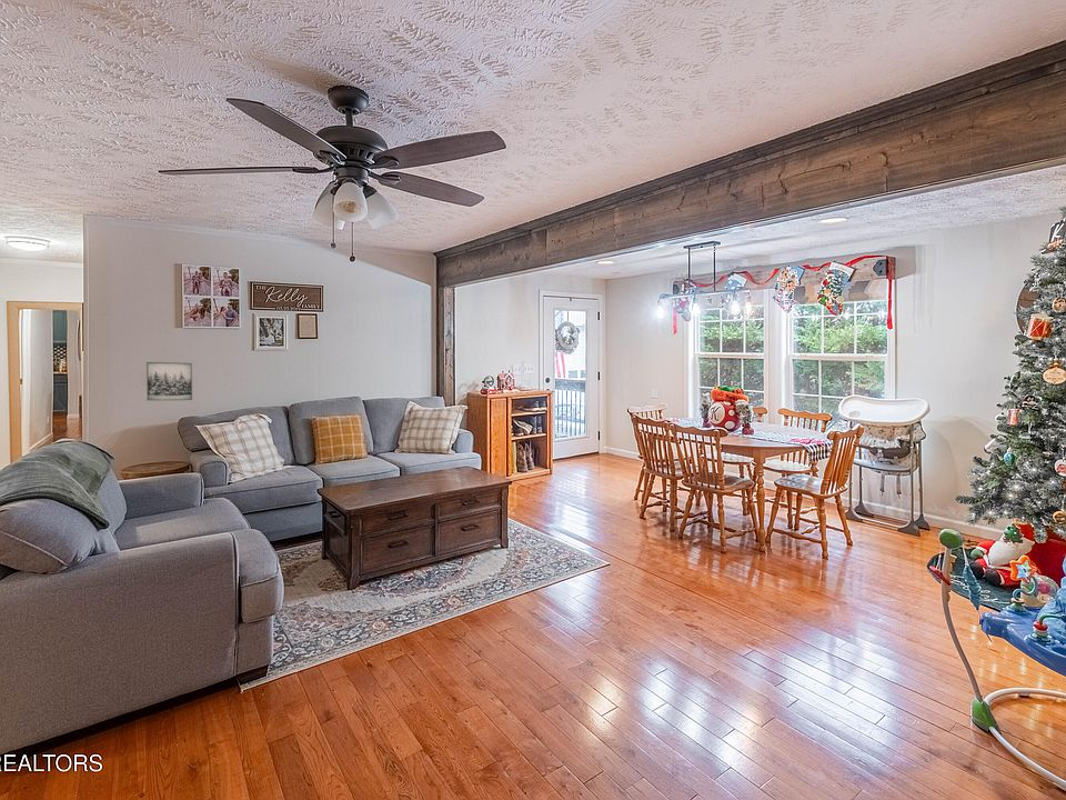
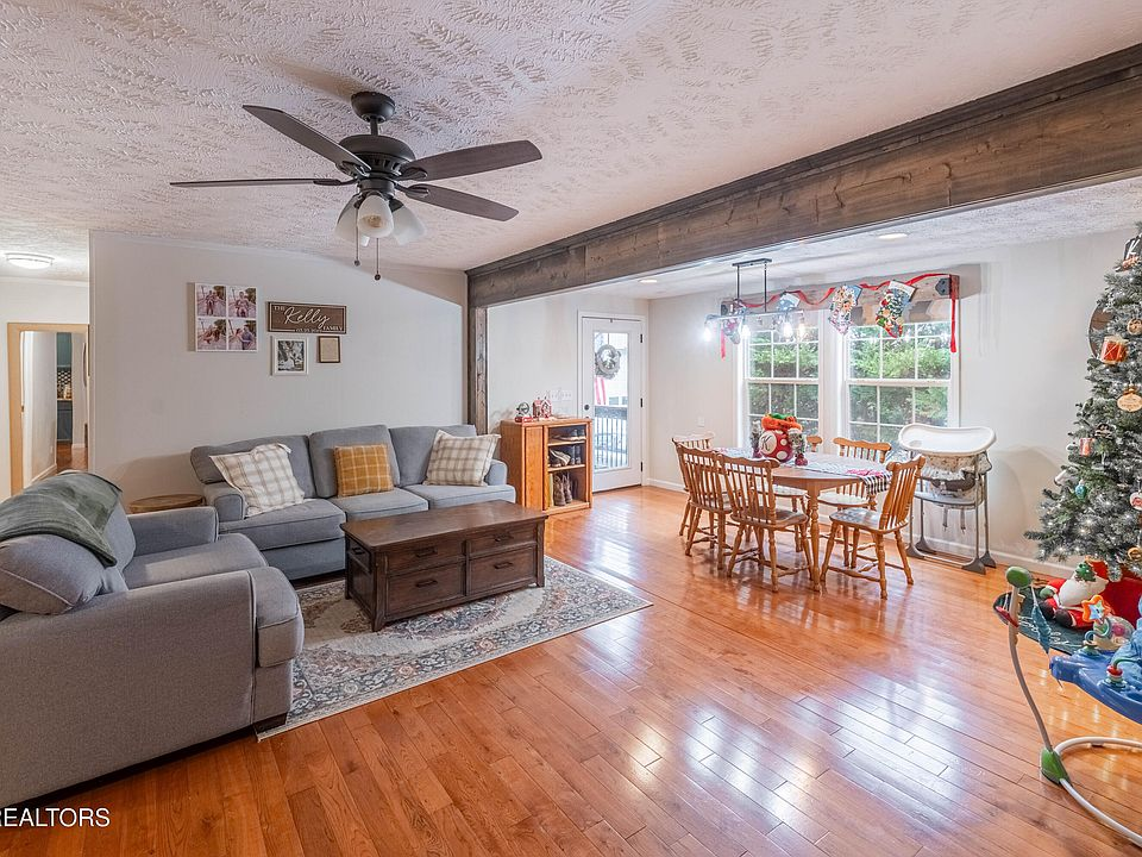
- wall art (169, 381)
